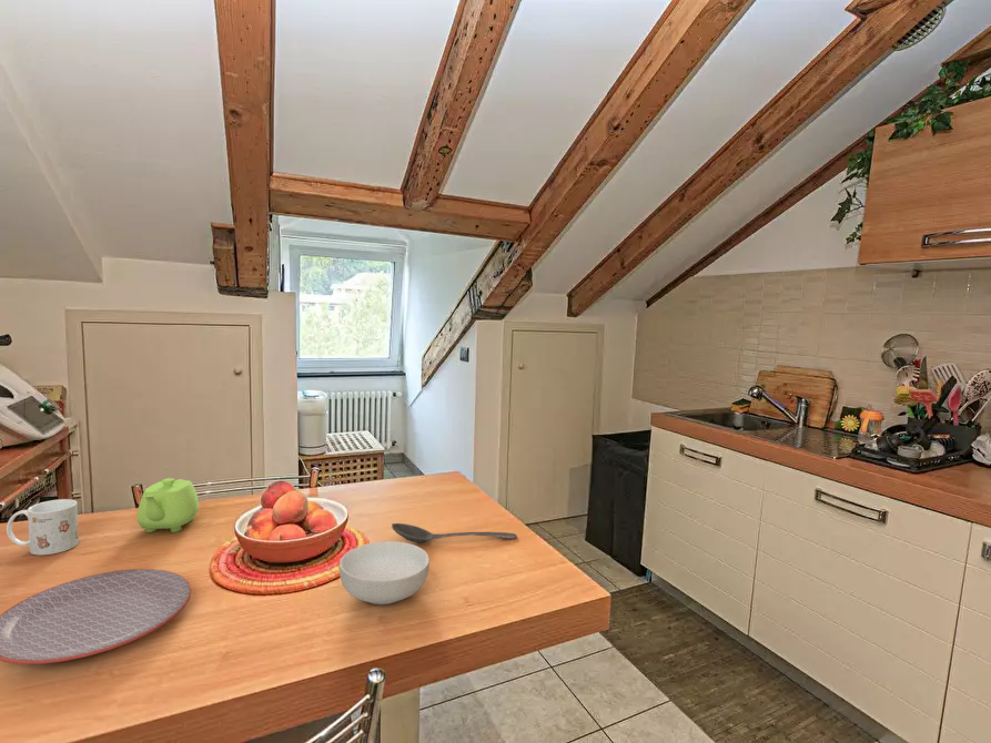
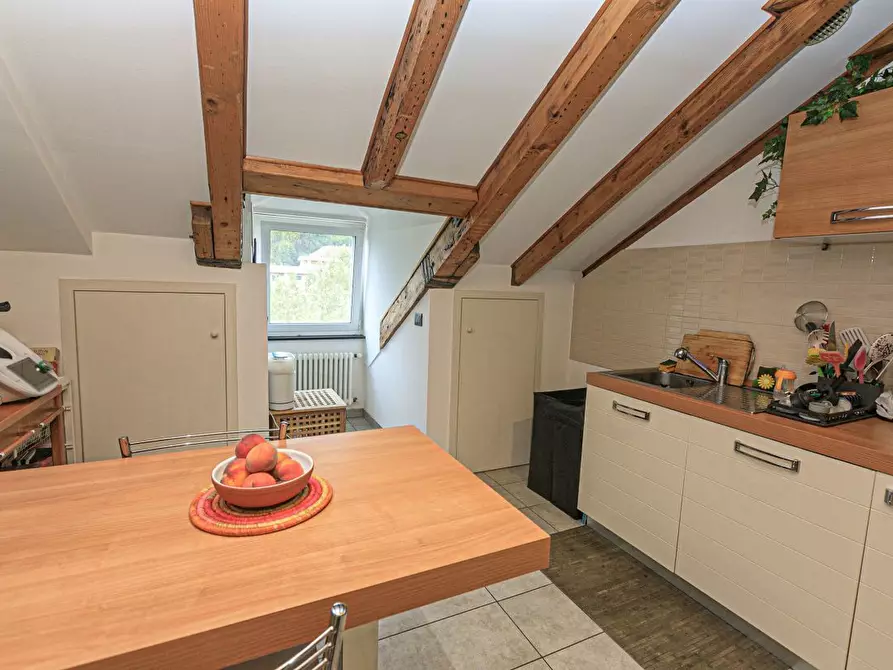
- stirrer (457, 532)
- teapot (165, 503)
- plate (97, 614)
- mug (42, 527)
- cereal bowl (384, 576)
